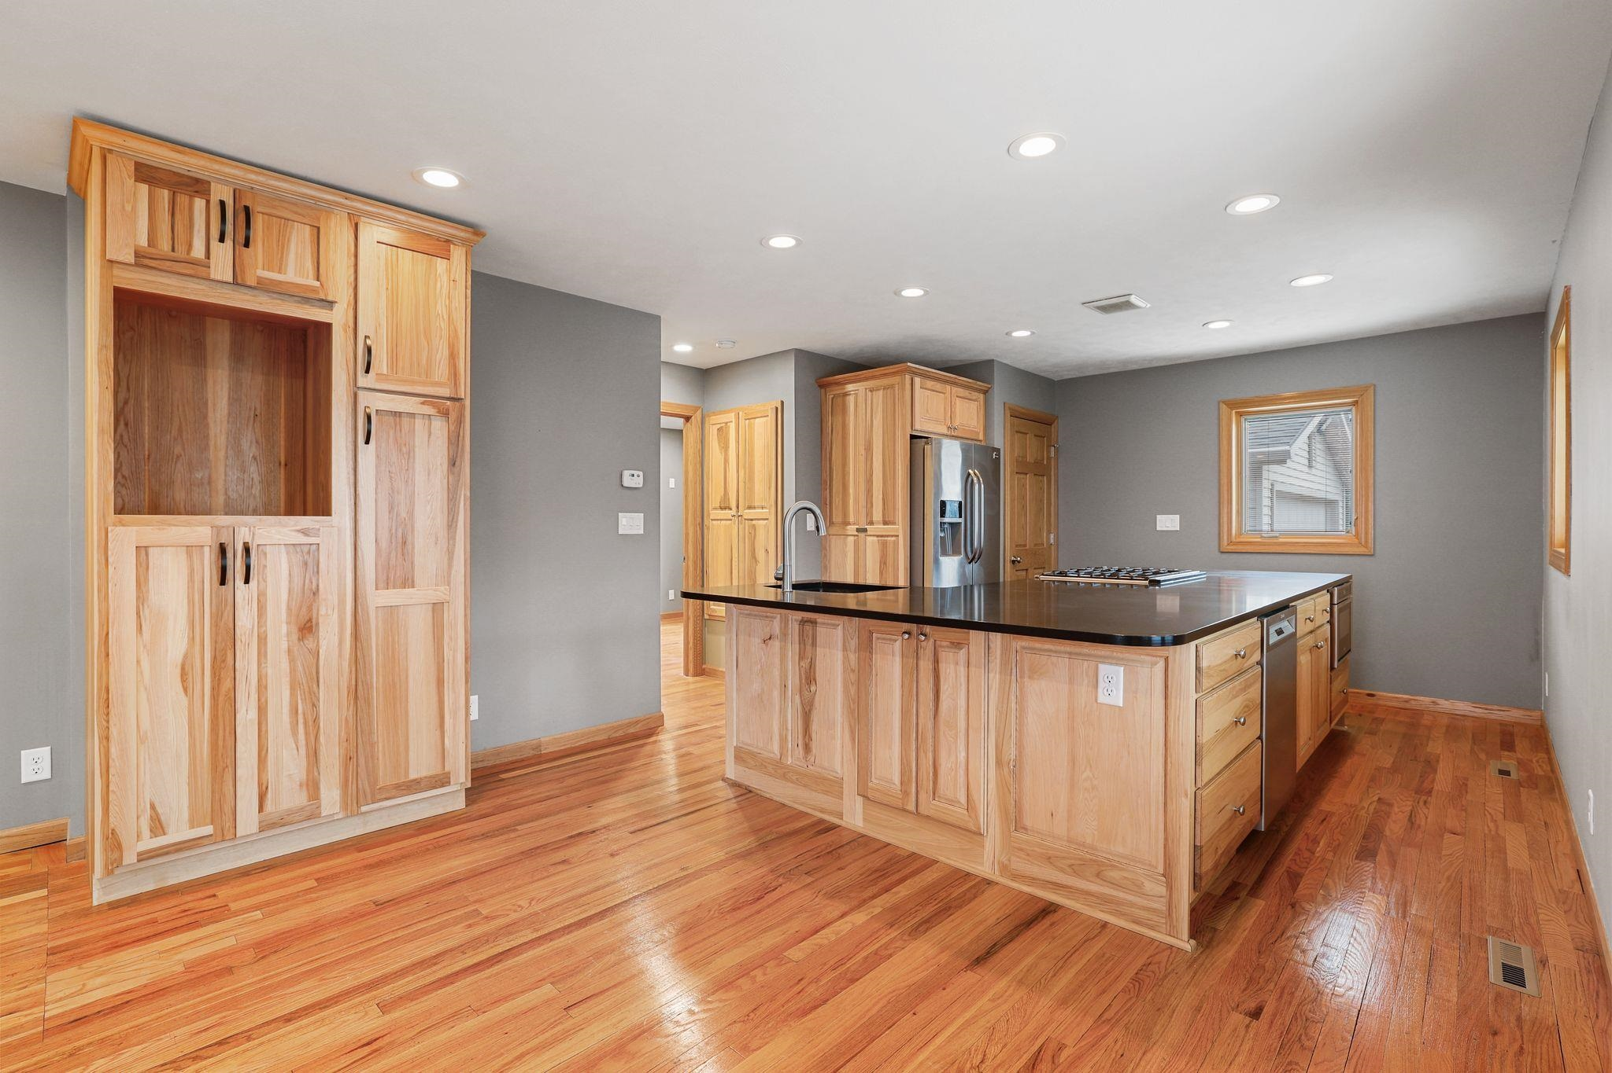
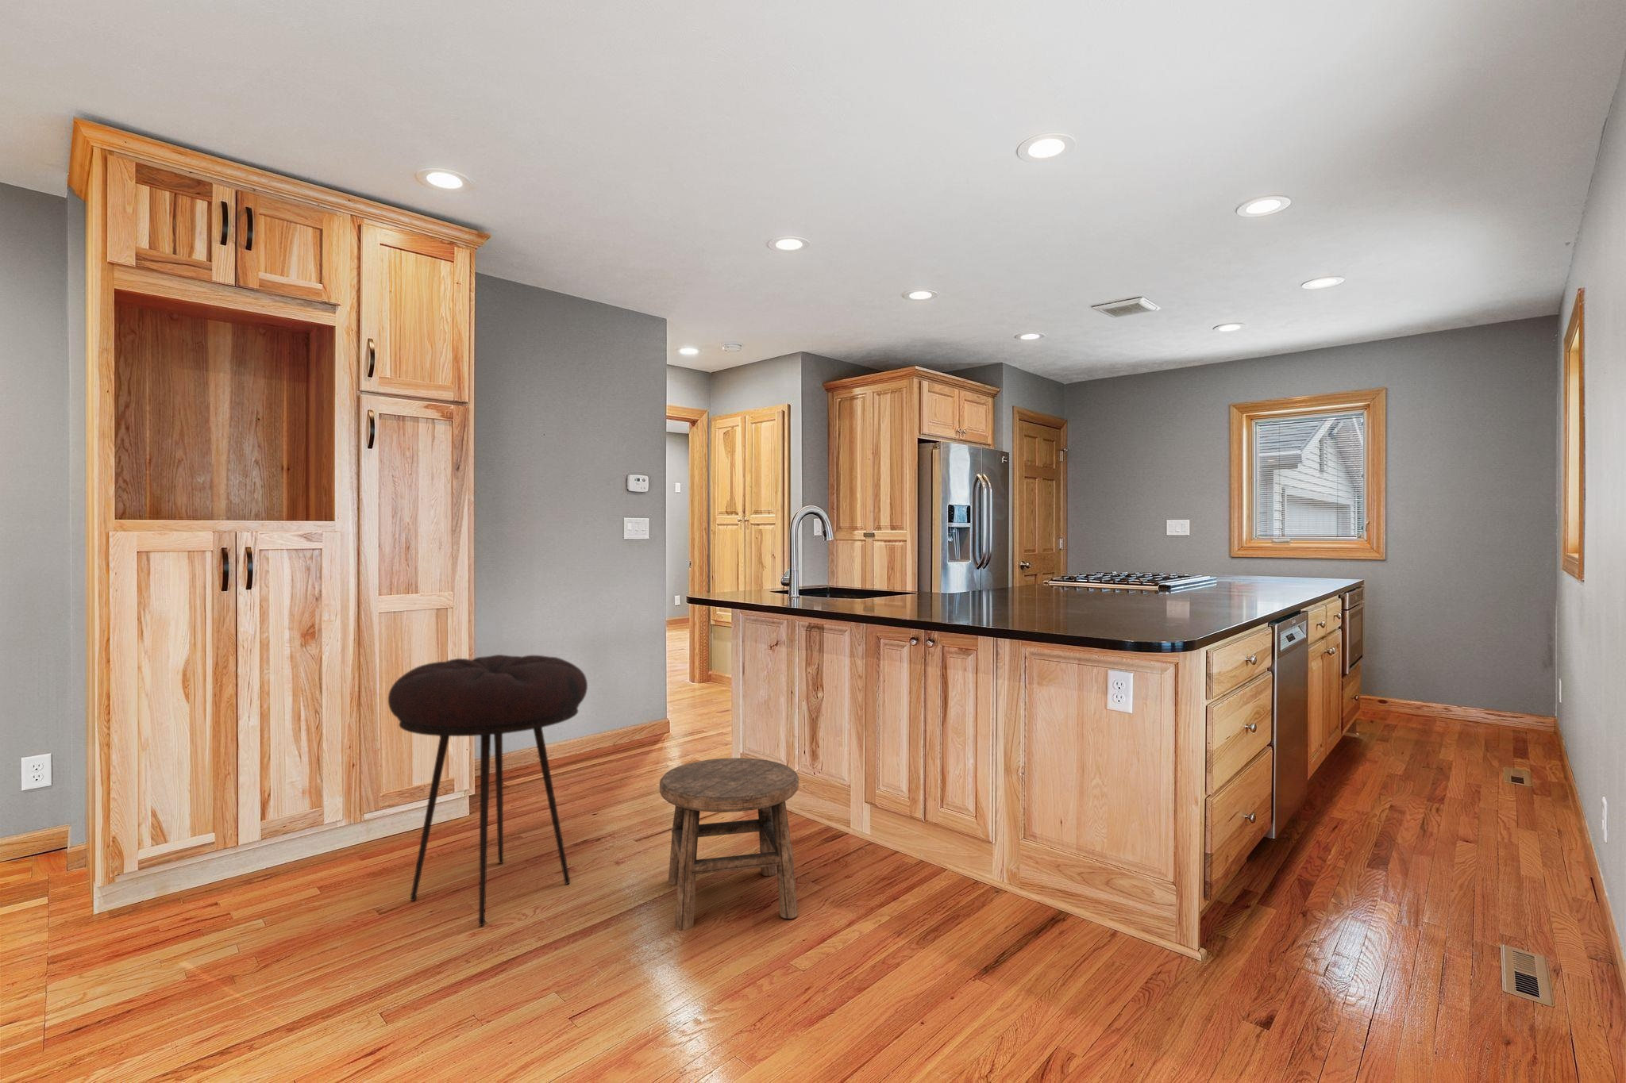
+ stool (496, 776)
+ stool (730, 834)
